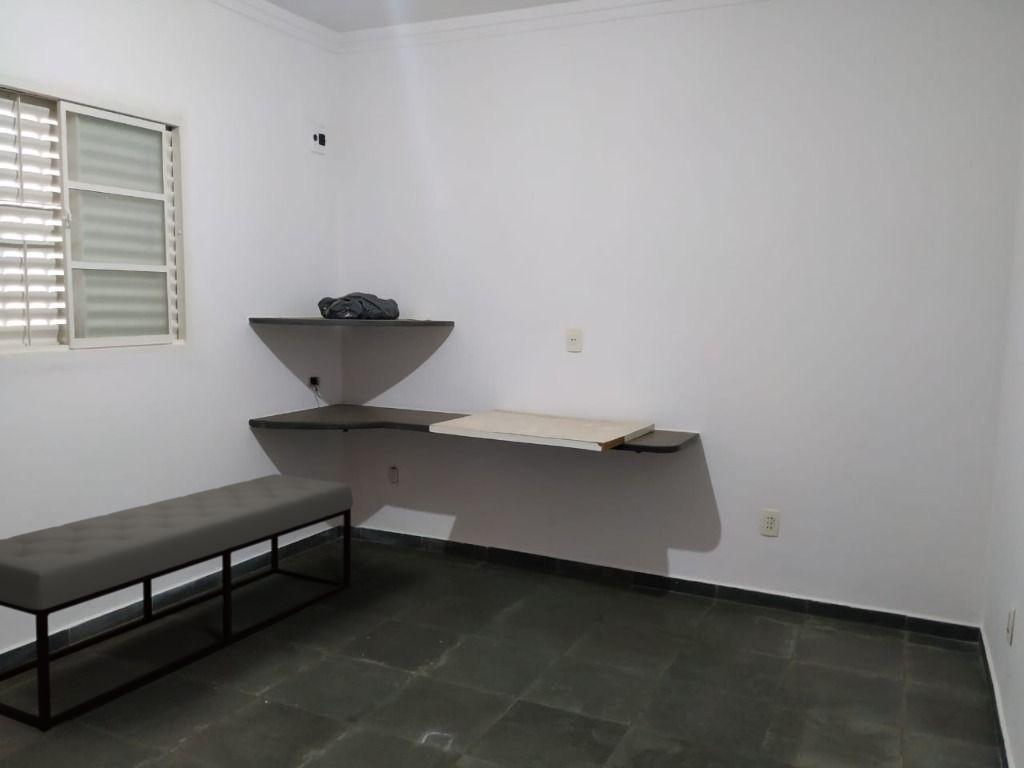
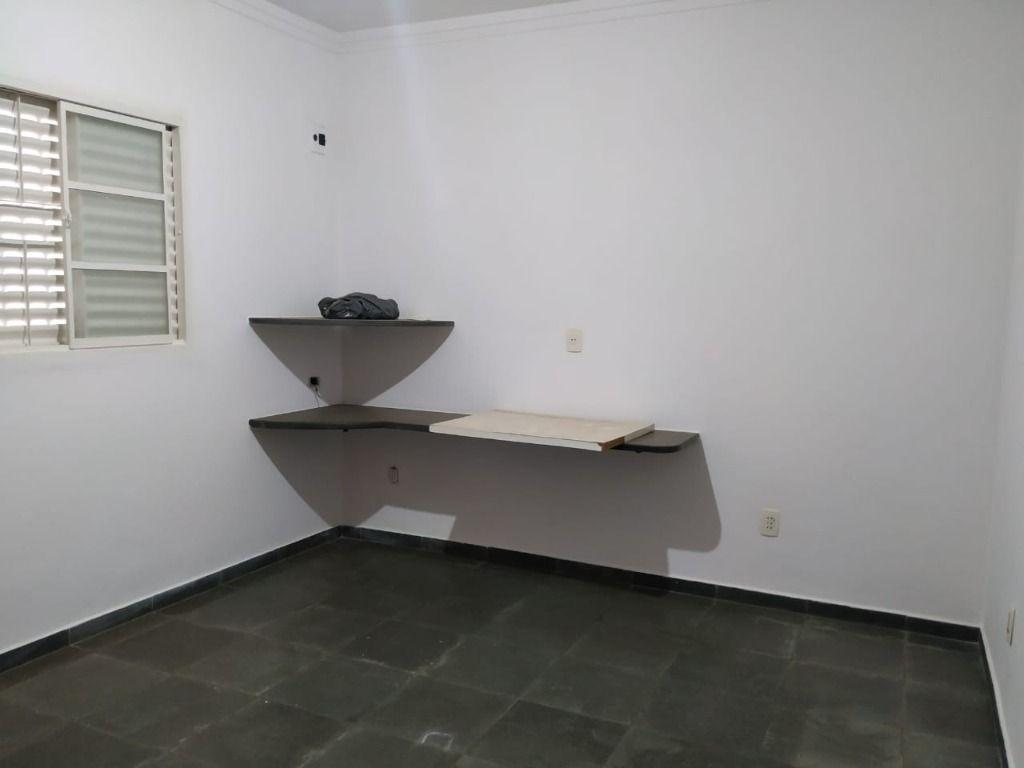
- bench (184, 568)
